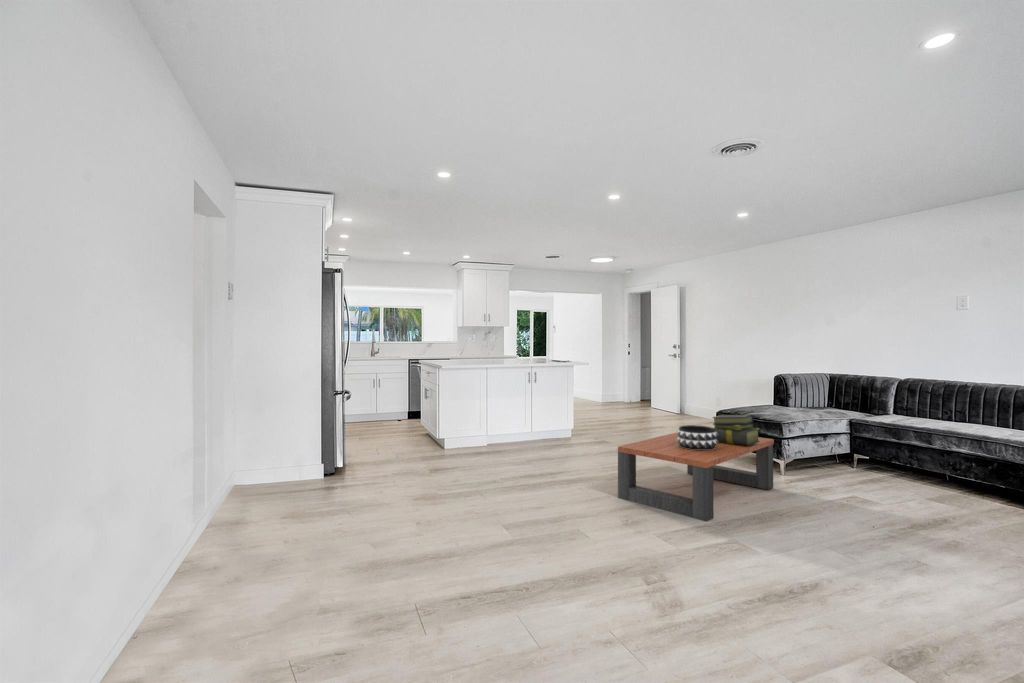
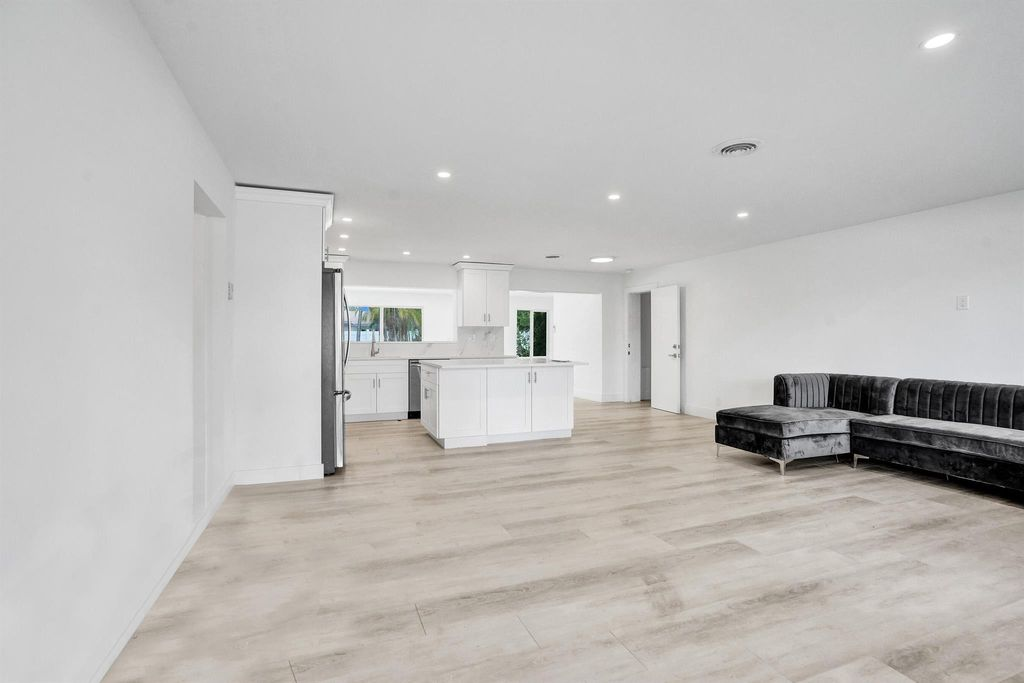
- coffee table (698, 467)
- stack of books (734, 428)
- decorative bowl (696, 437)
